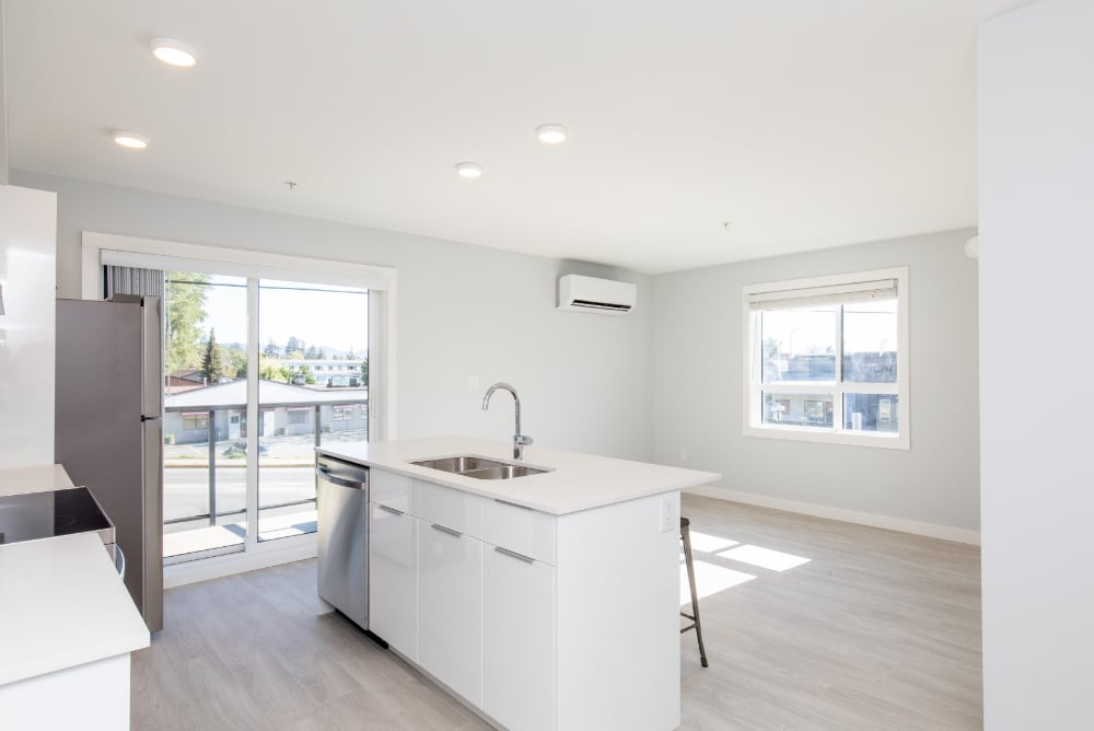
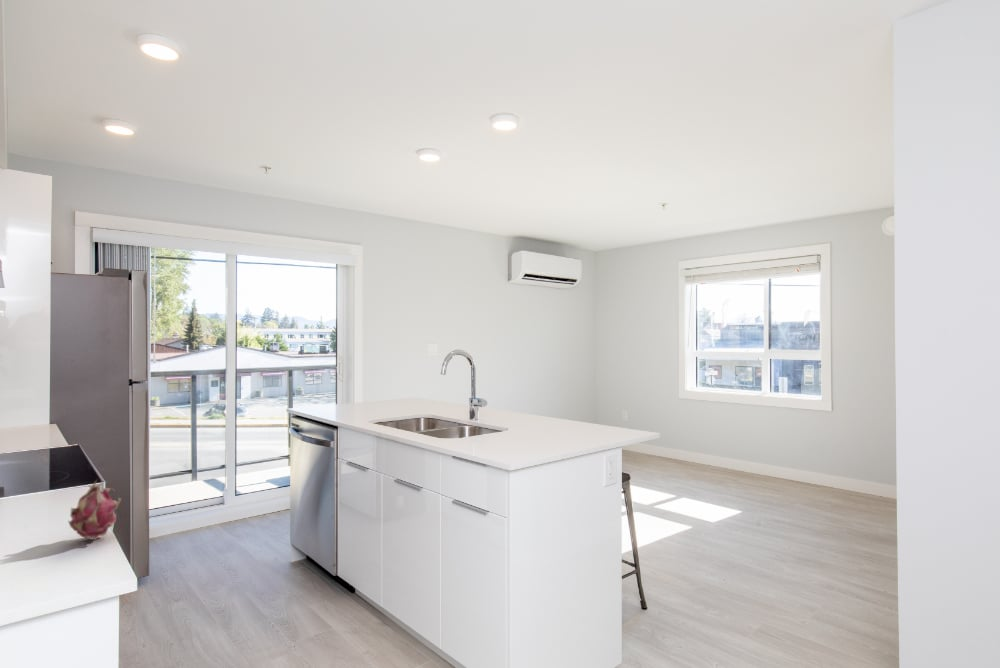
+ fruit (95, 507)
